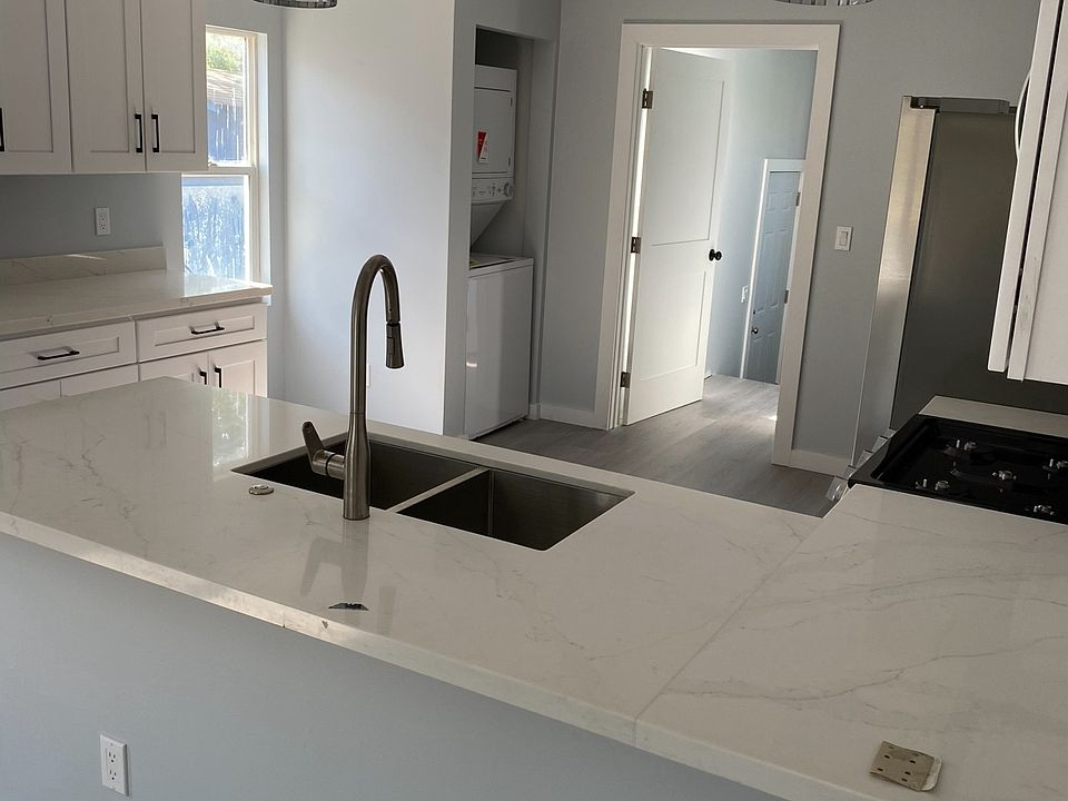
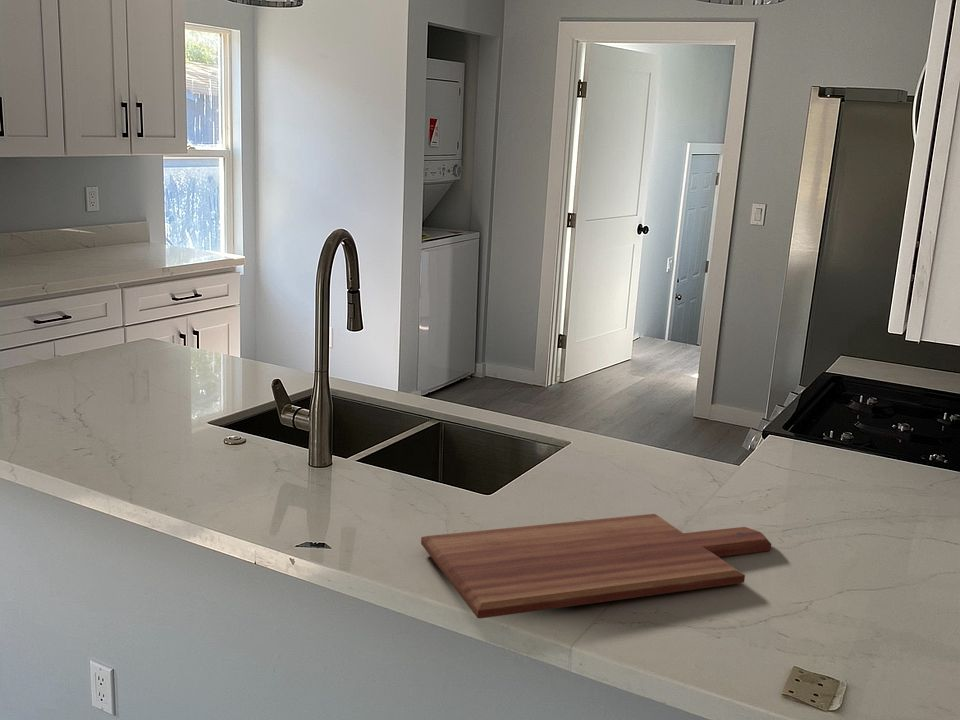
+ cutting board (587, 558)
